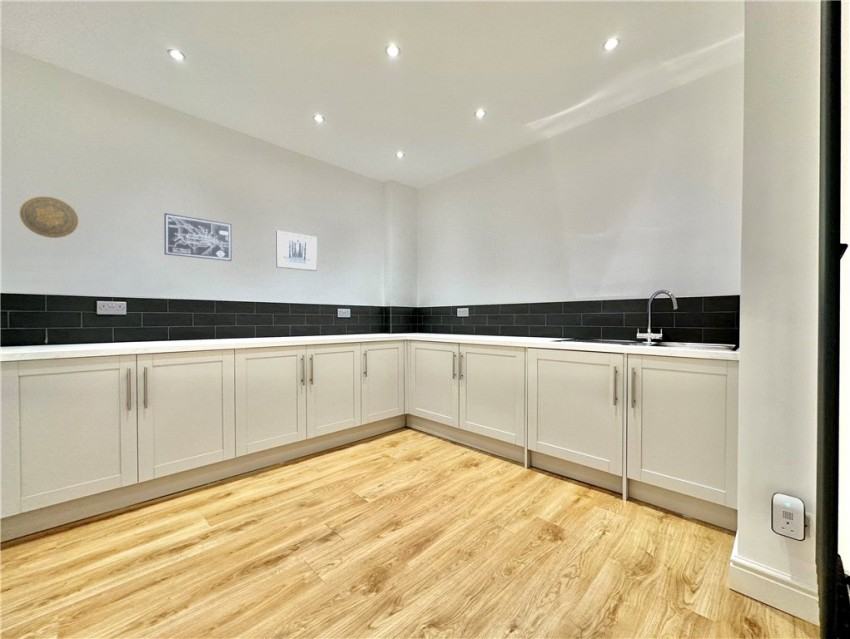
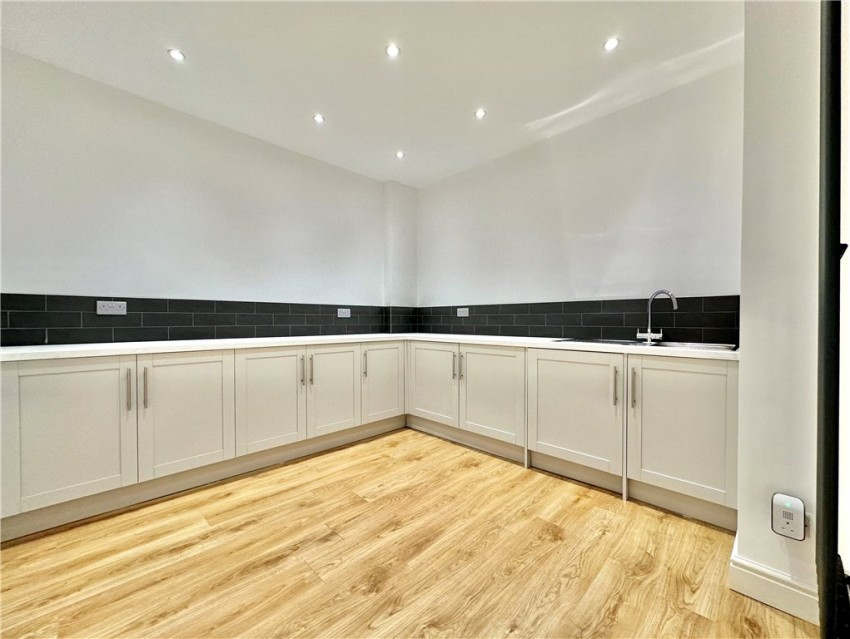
- decorative plate (50, 216)
- wall art (199, 238)
- wall art (297, 251)
